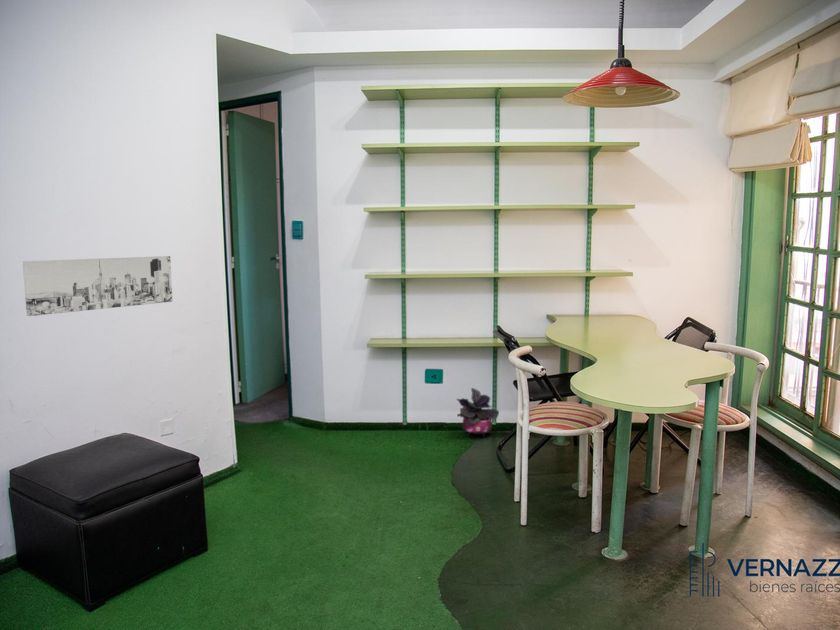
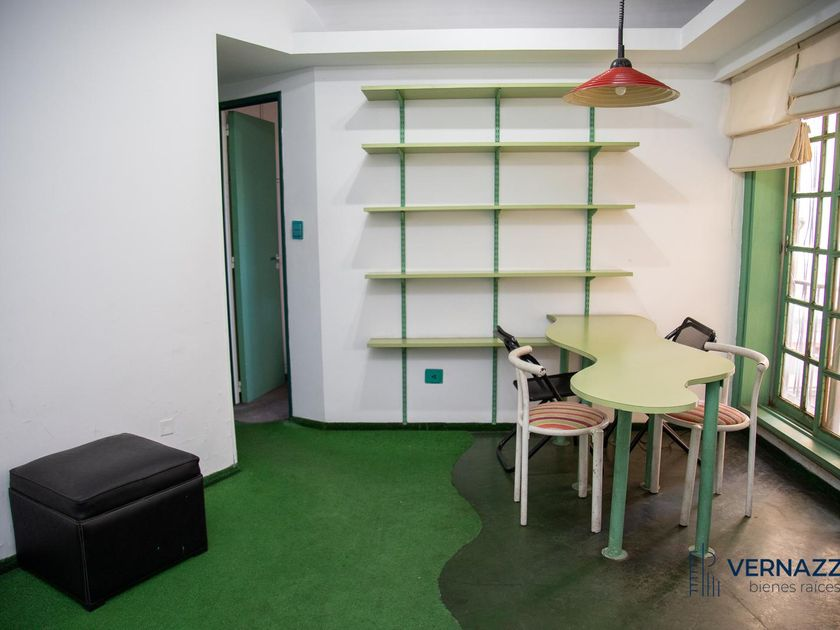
- wall art (104, 283)
- potted plant (477, 412)
